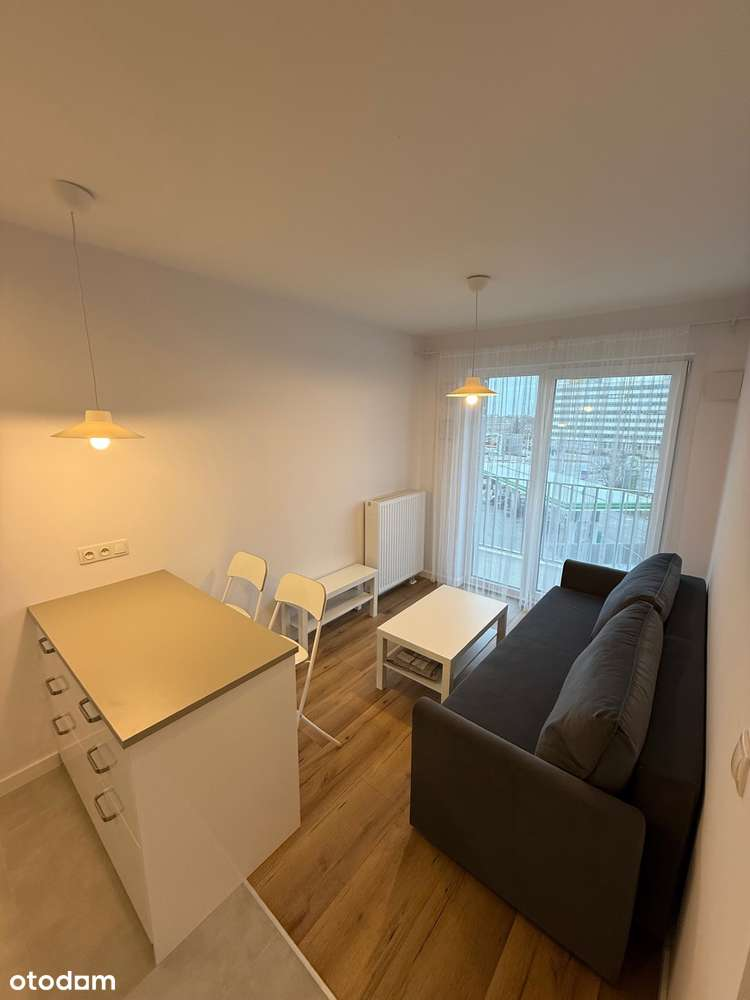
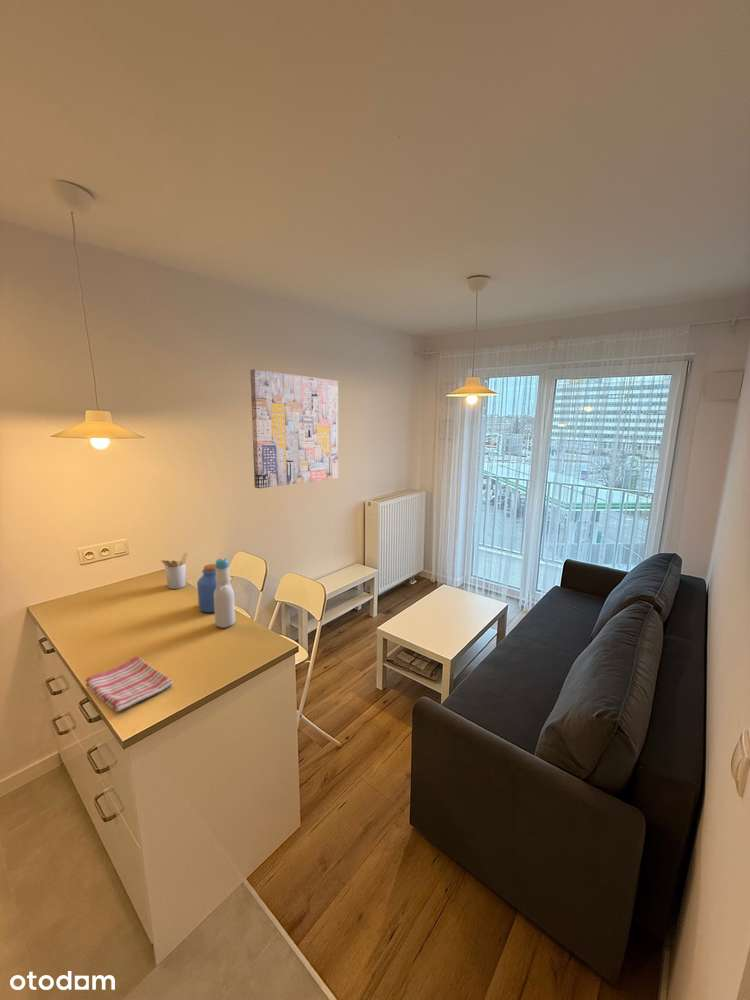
+ bottle (223, 591)
+ dish towel (128, 681)
+ wall art (299, 430)
+ jar (212, 586)
+ utensil holder (174, 571)
